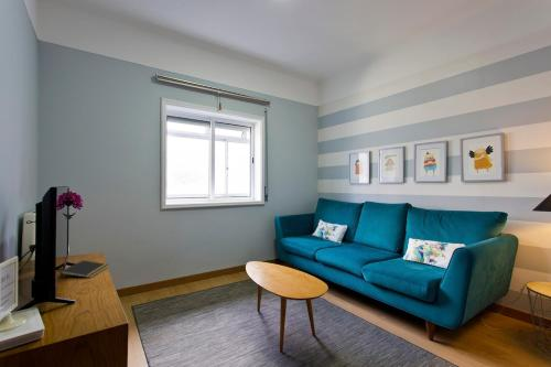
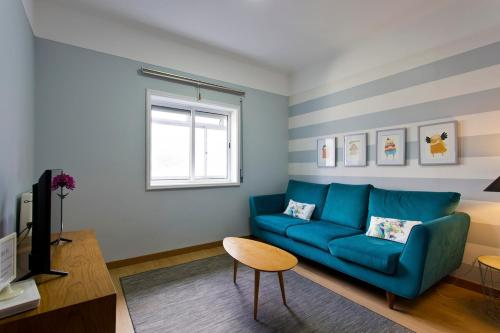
- notepad (86, 268)
